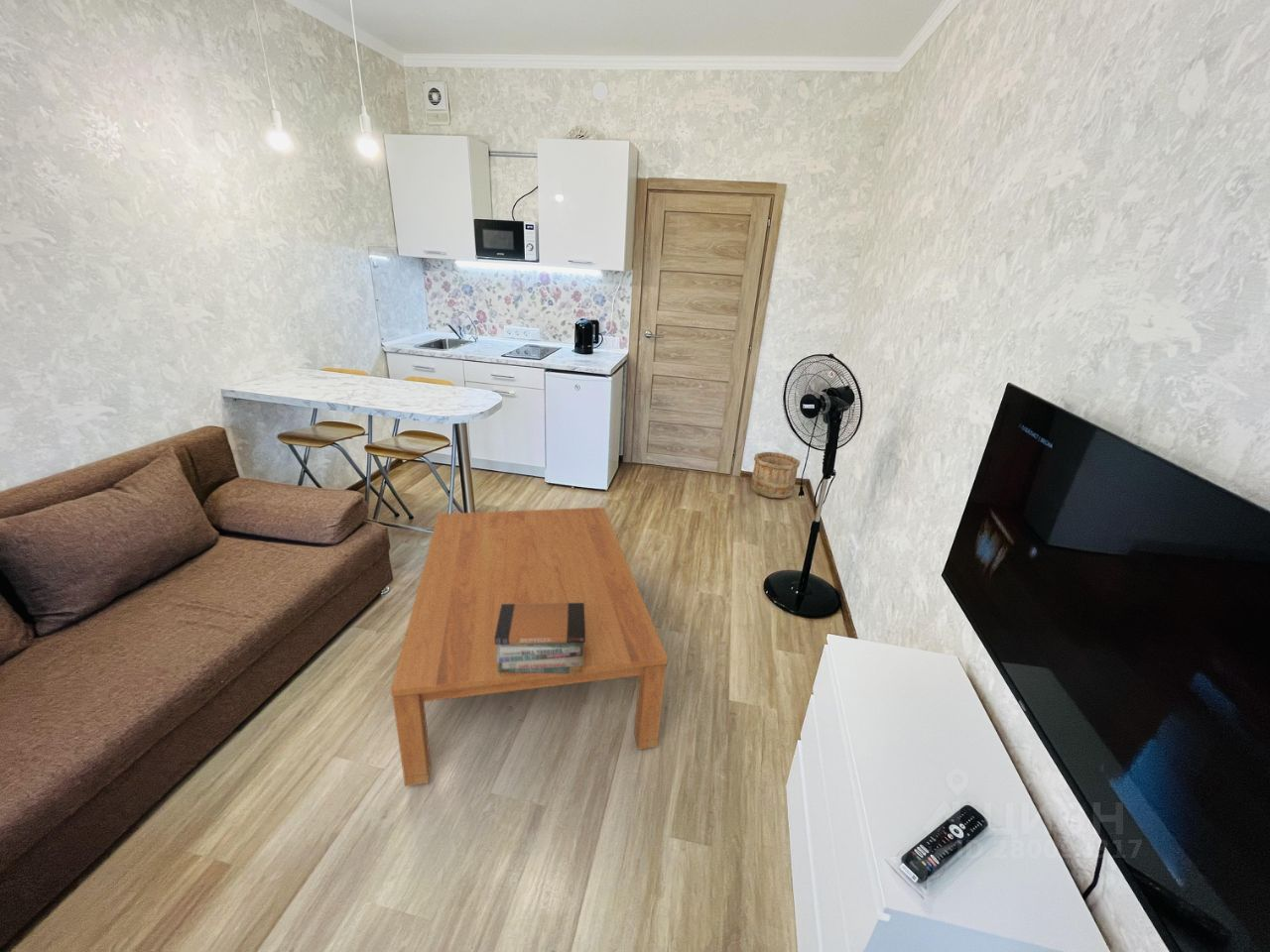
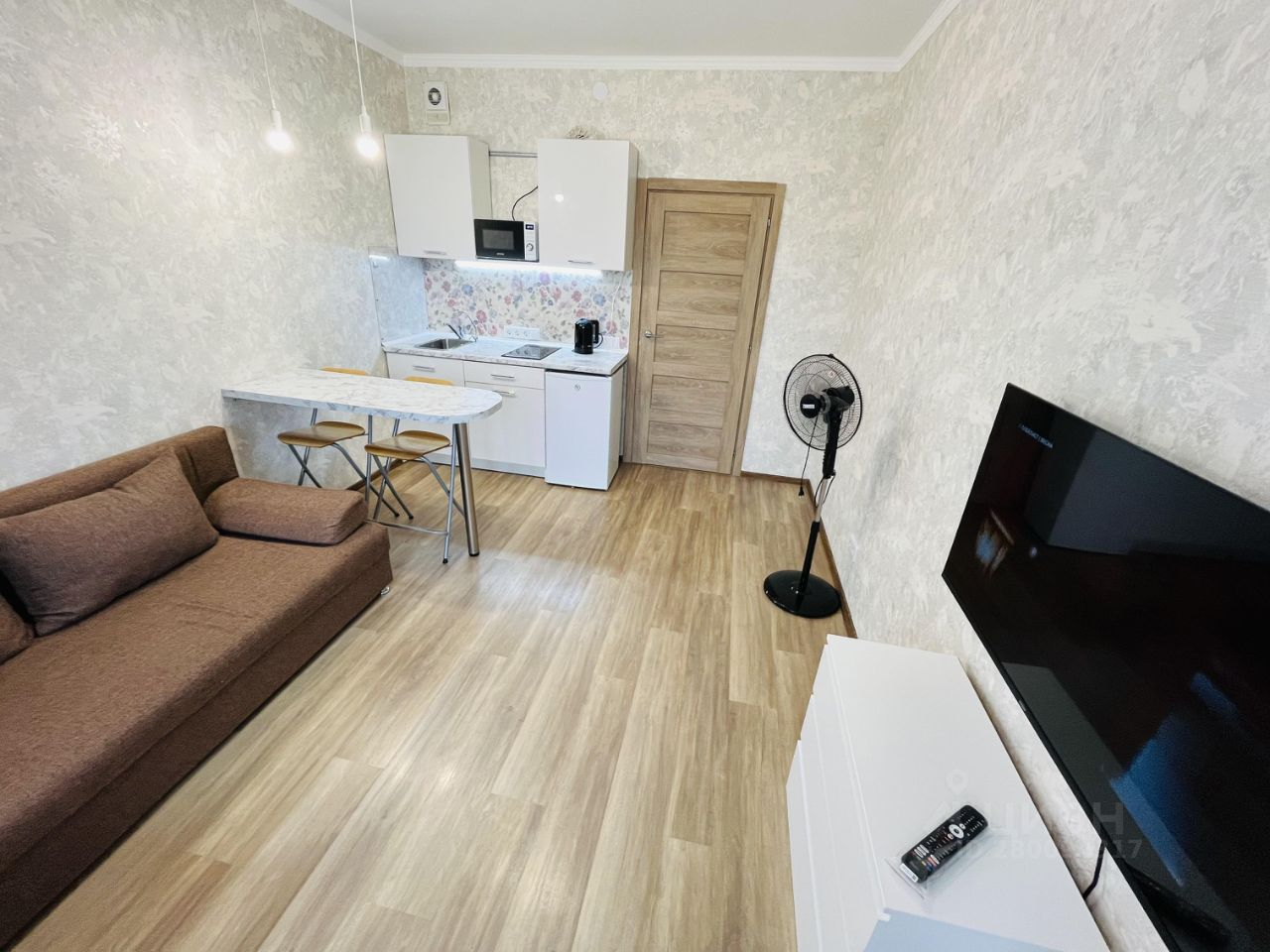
- coffee table (530, 603)
- wooden bucket (774, 475)
- book stack (541, 637)
